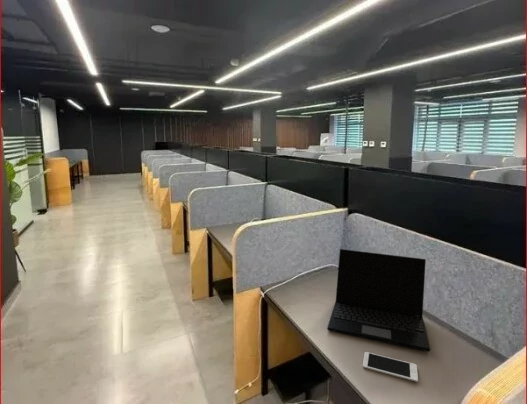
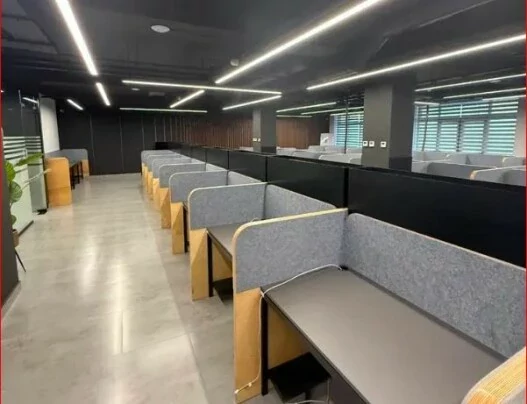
- laptop (378, 293)
- cell phone (389, 365)
